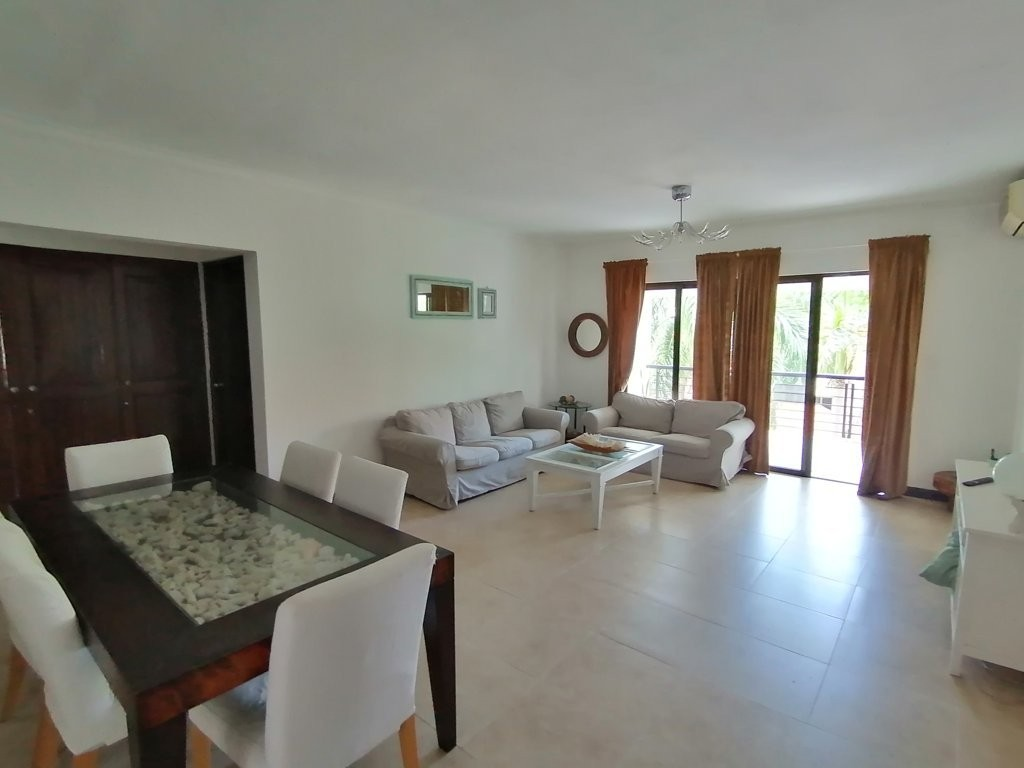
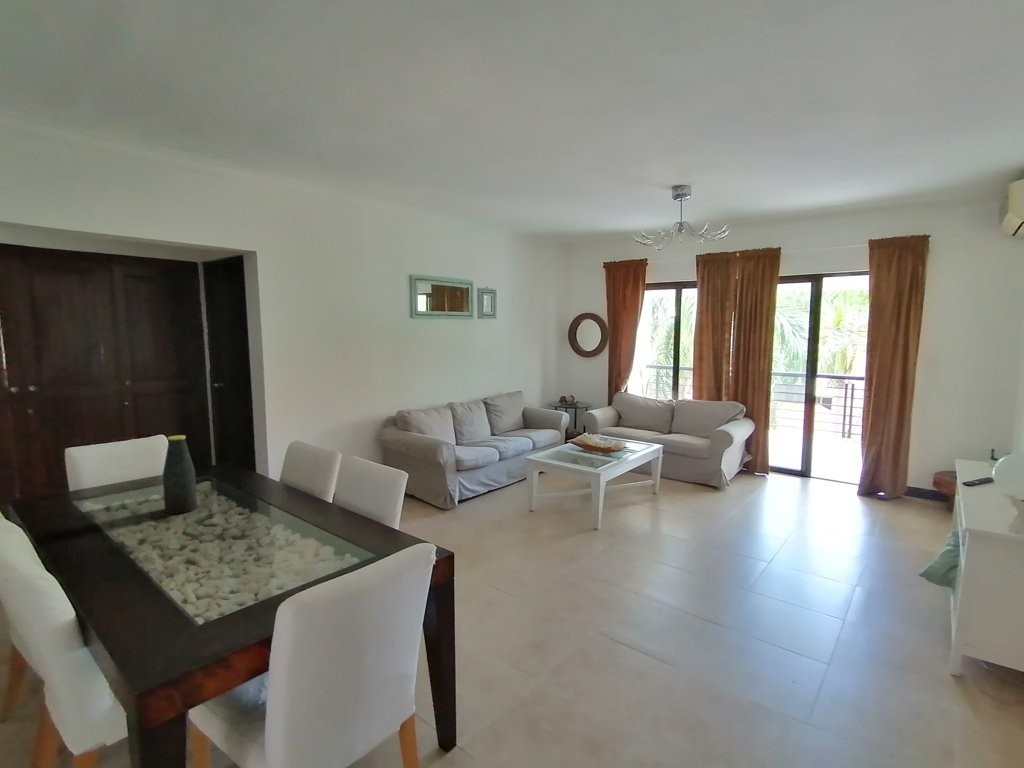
+ bottle (179, 473)
